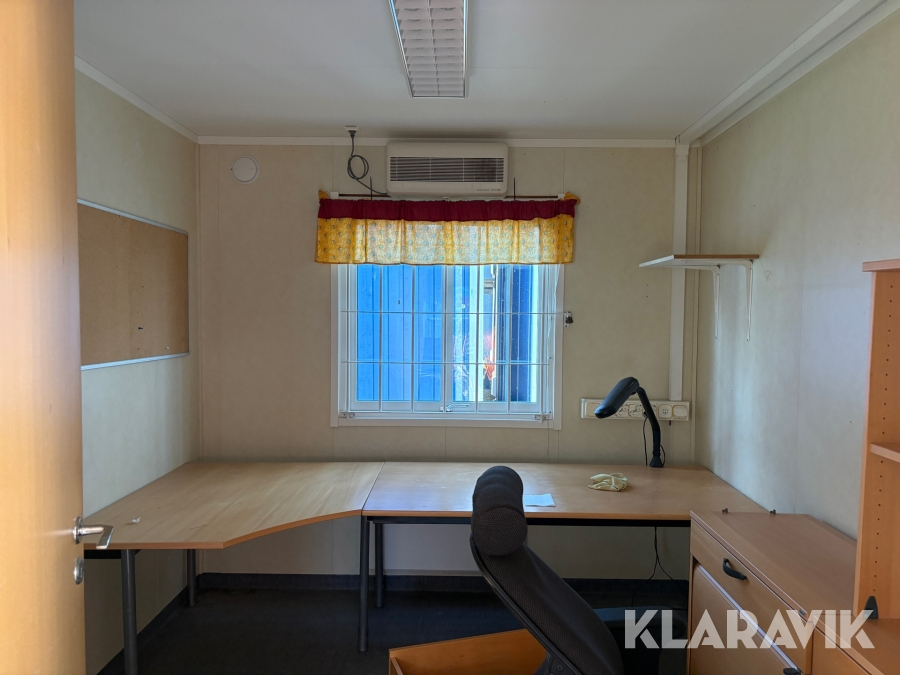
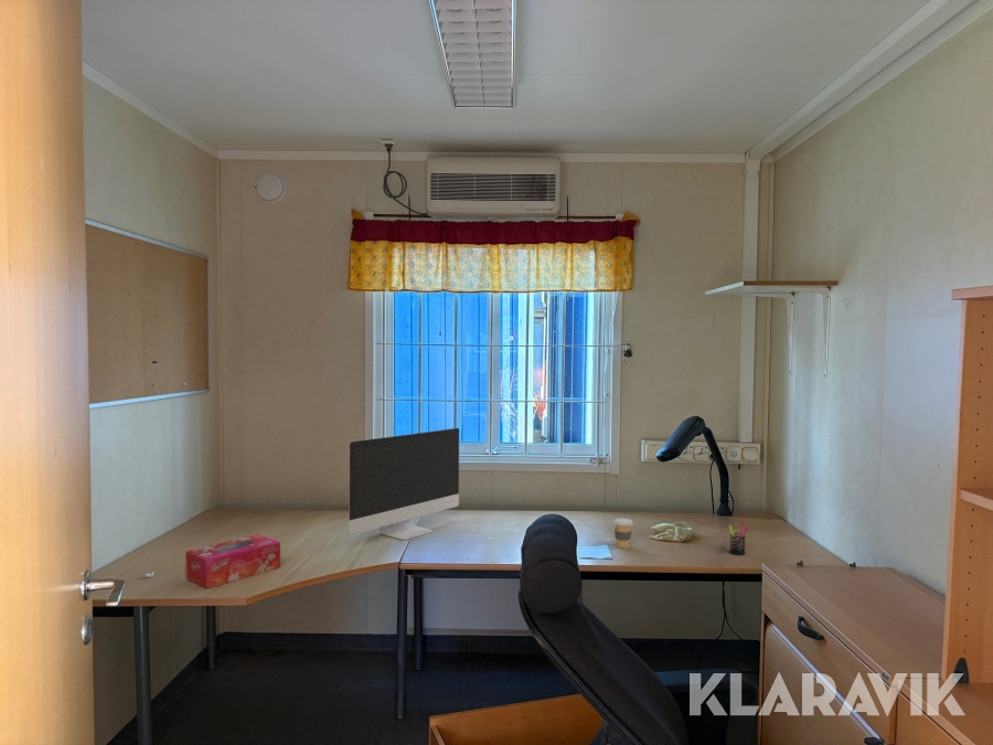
+ tissue box (234, 560)
+ coffee cup (622, 533)
+ computer monitor (406, 483)
+ pen holder (736, 536)
